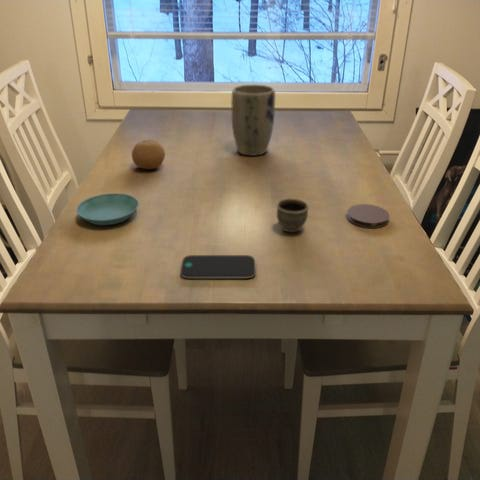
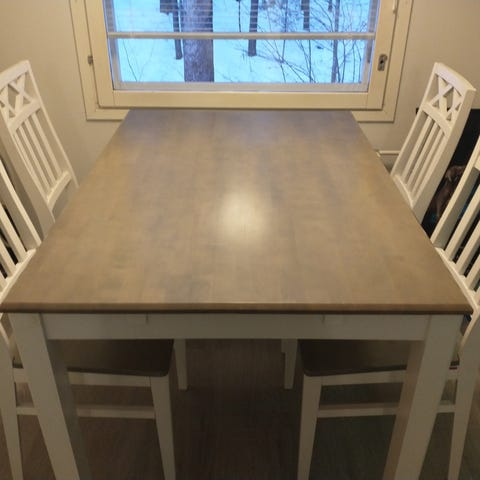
- fruit (148, 154)
- plant pot (253, 120)
- smartphone (218, 266)
- saucer (108, 210)
- cup (292, 214)
- coaster (368, 215)
